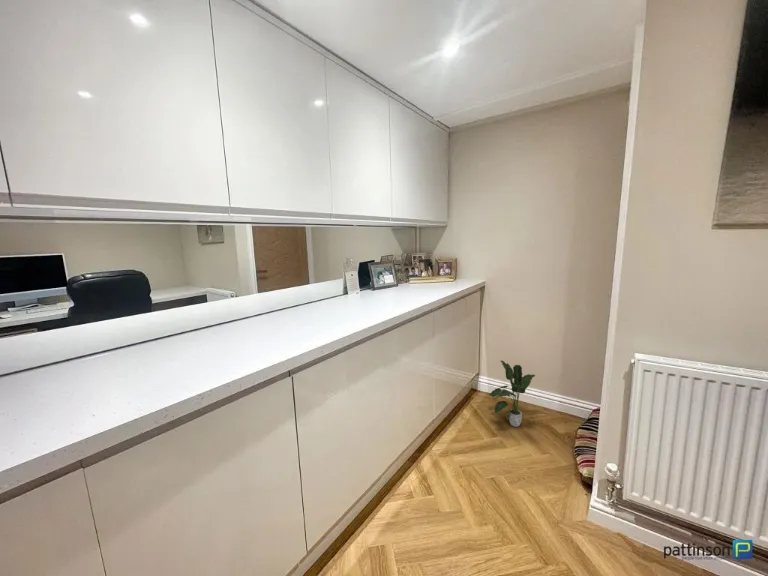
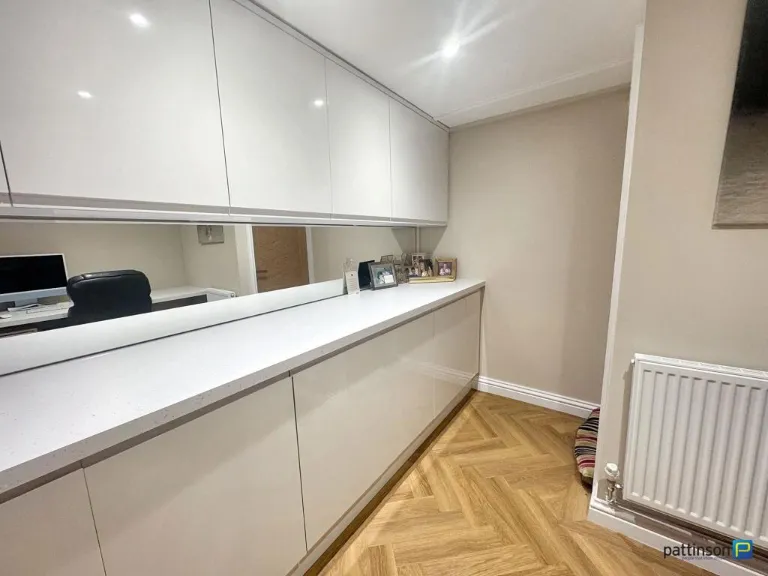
- potted plant (512, 391)
